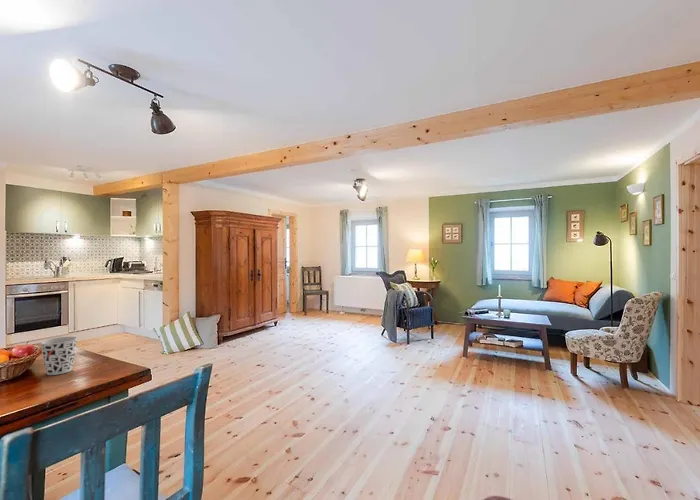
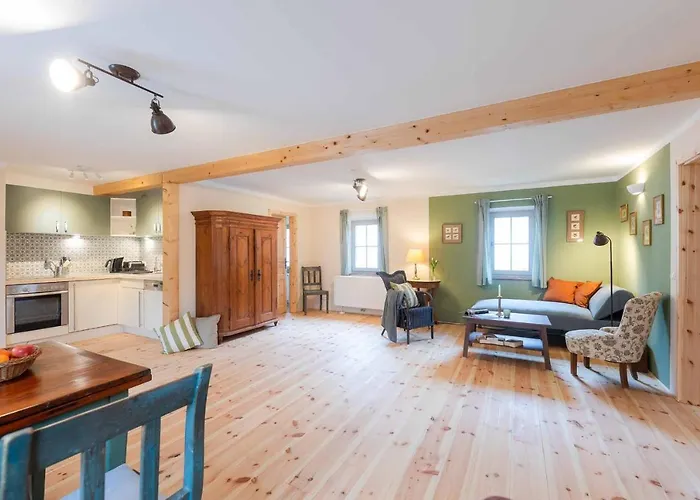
- cup (59, 355)
